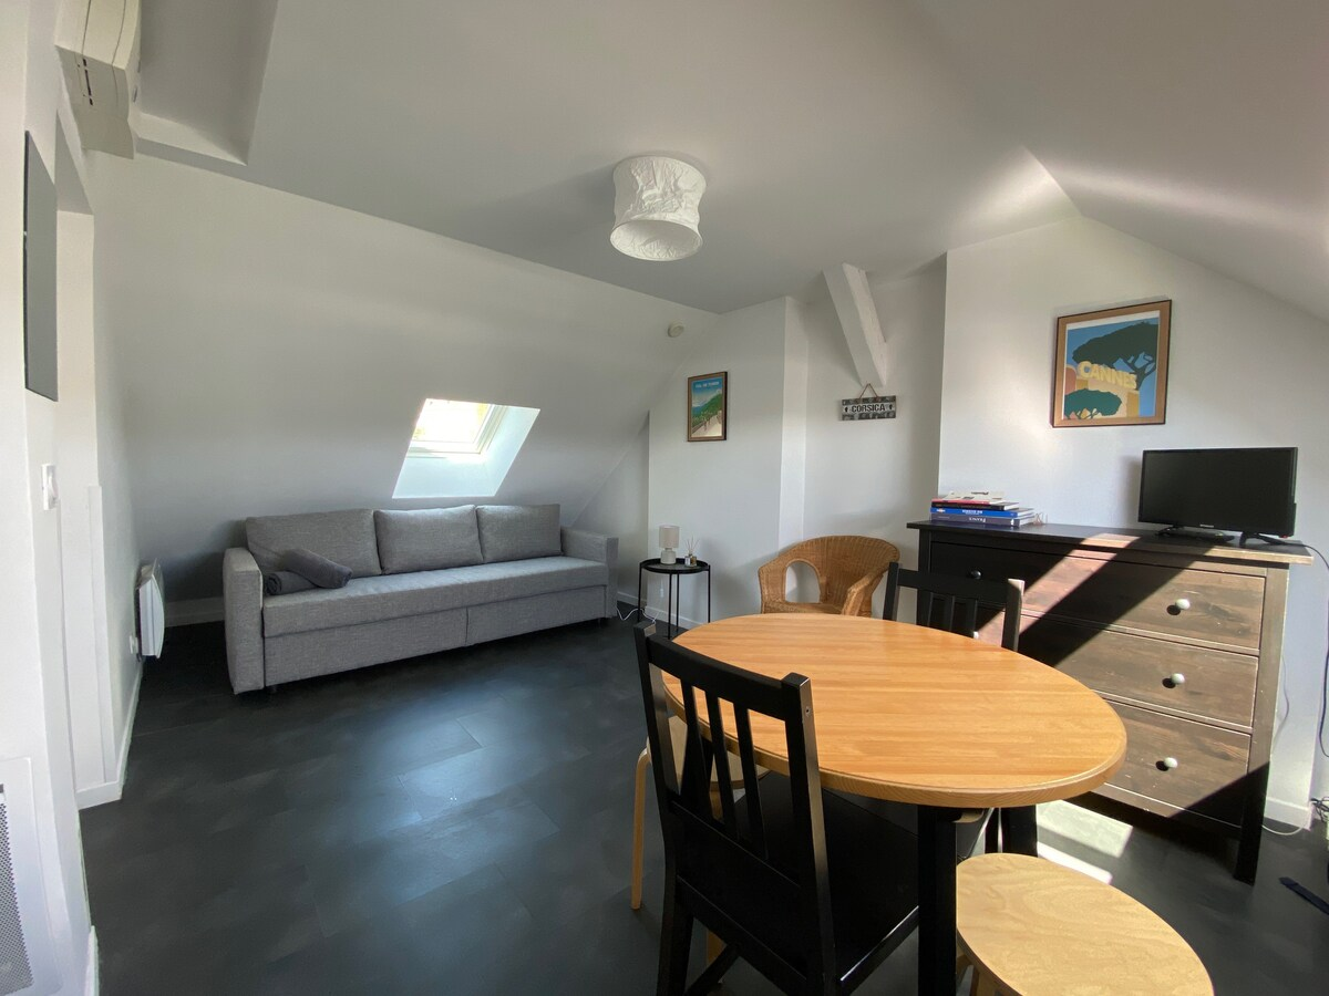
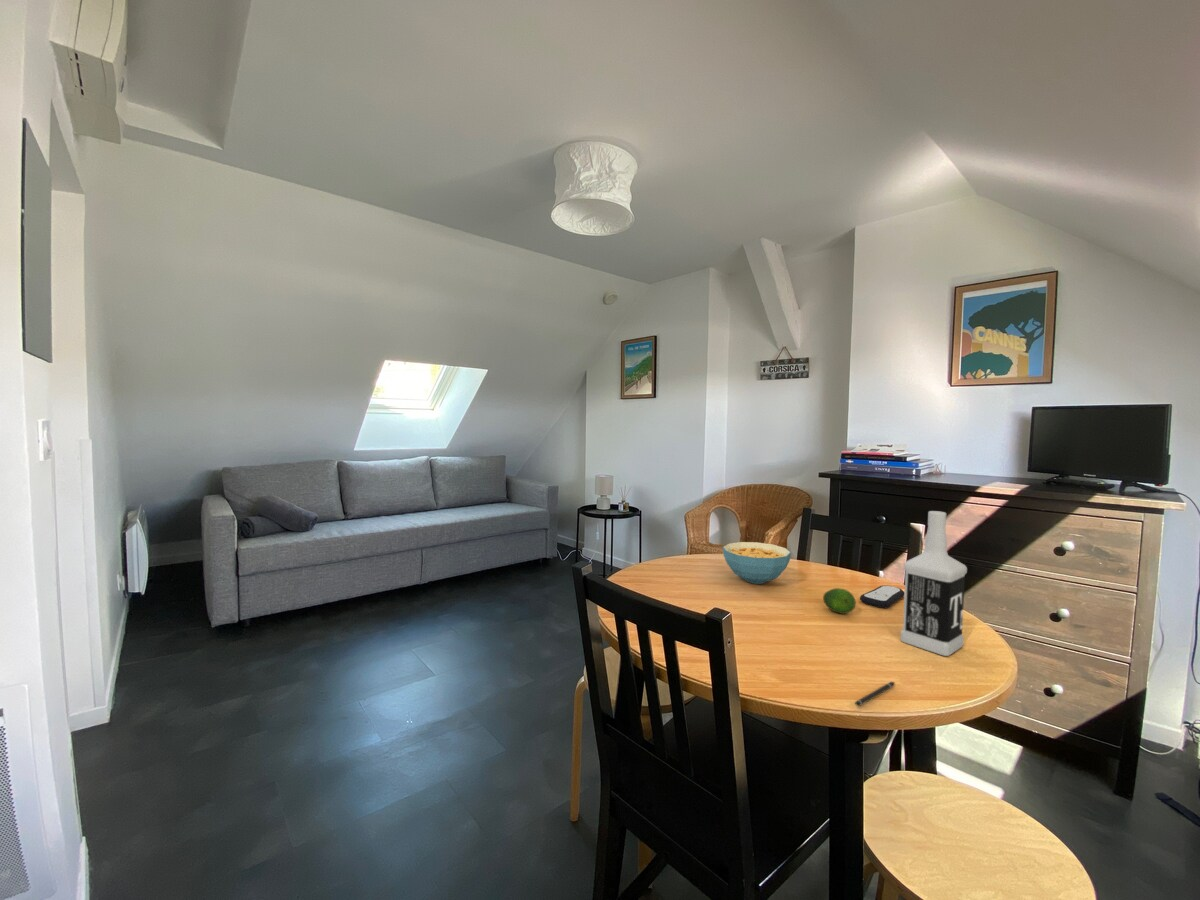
+ fruit (838, 600)
+ vodka (934, 578)
+ pen (876, 692)
+ remote control (883, 595)
+ cereal bowl (755, 565)
